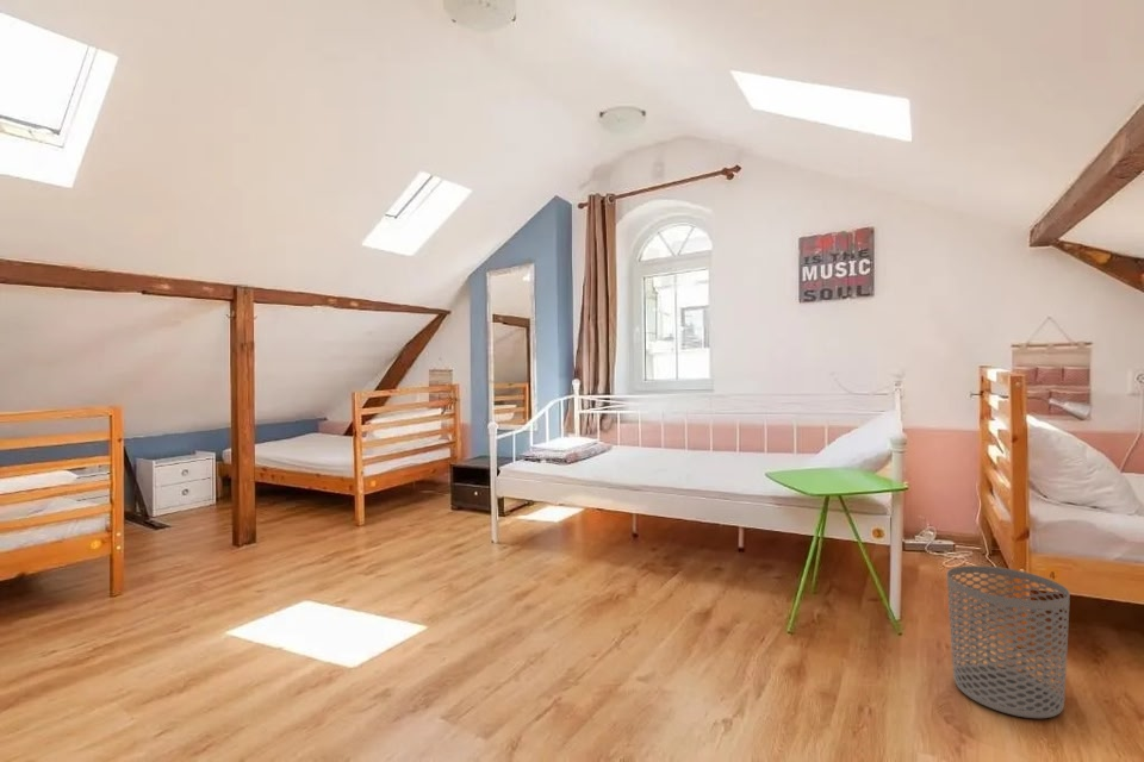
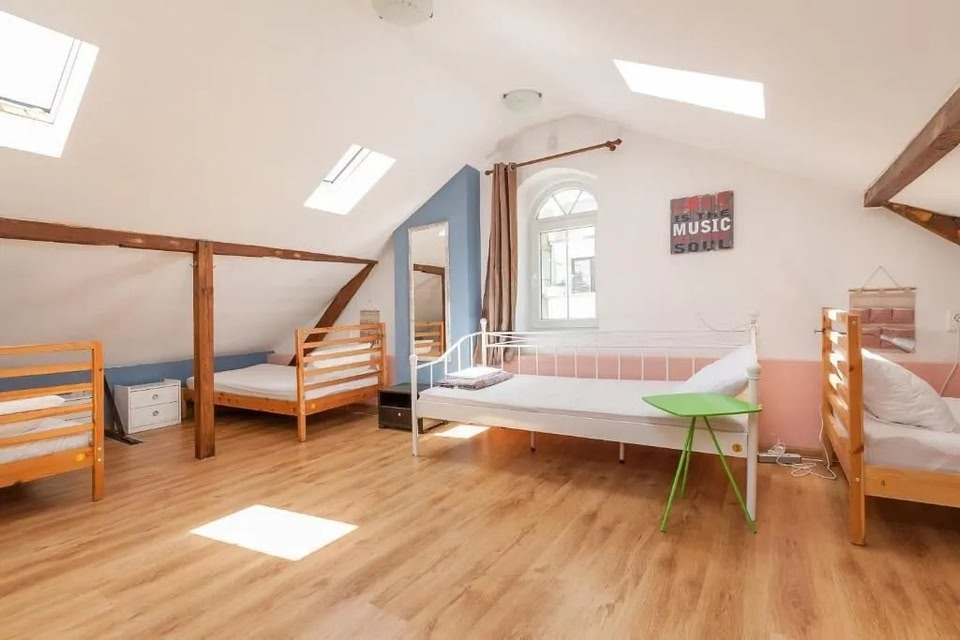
- waste bin (1006, 637)
